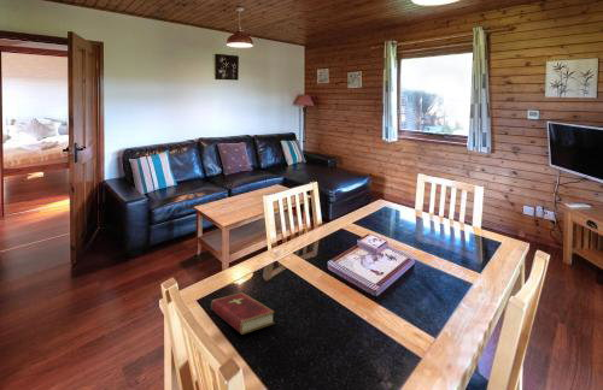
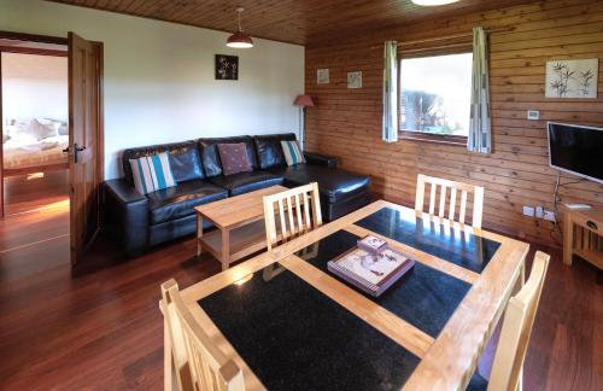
- hardcover book (241, 311)
